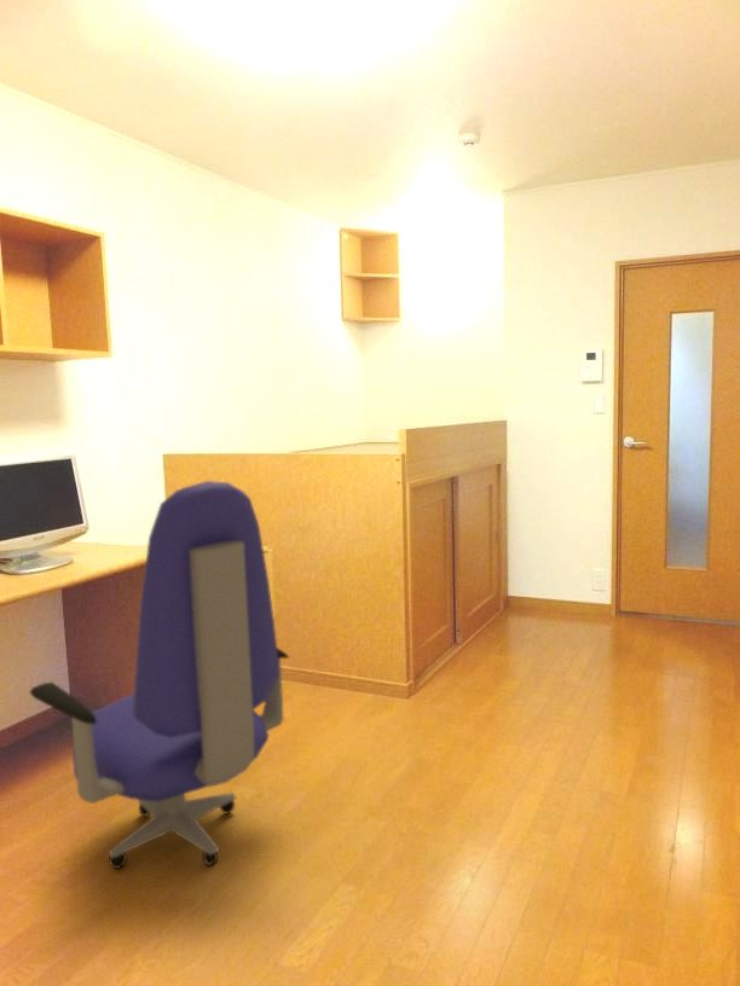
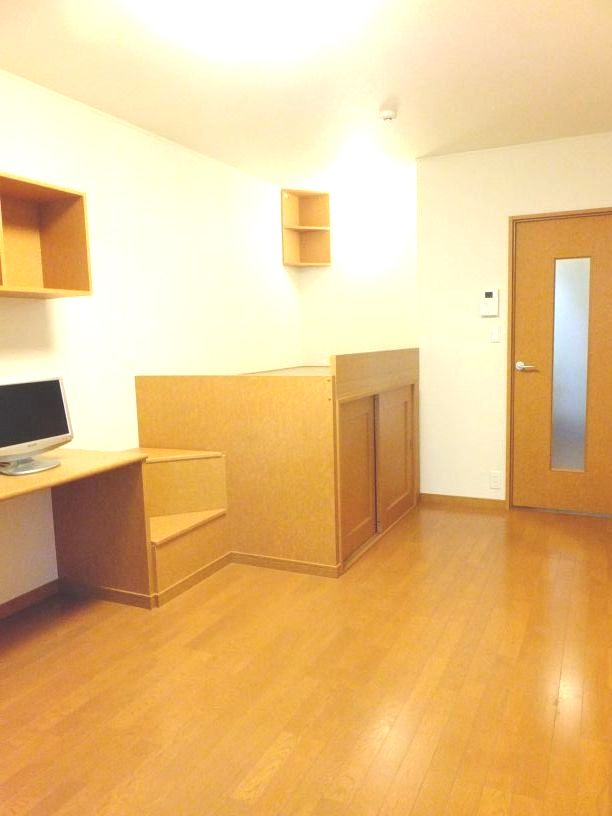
- office chair (173, 666)
